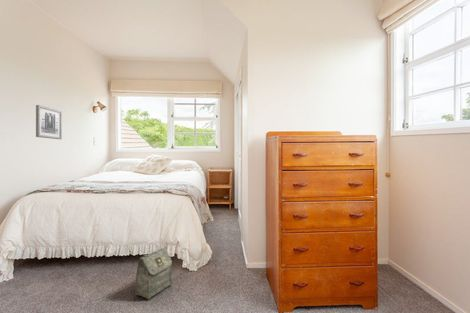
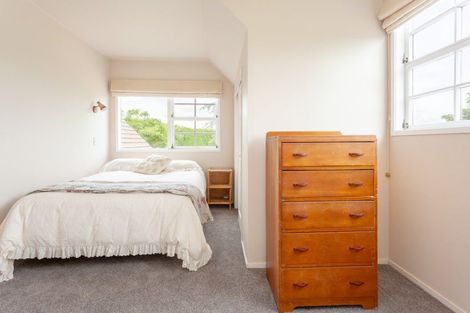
- wall art (49, 123)
- bag (154, 270)
